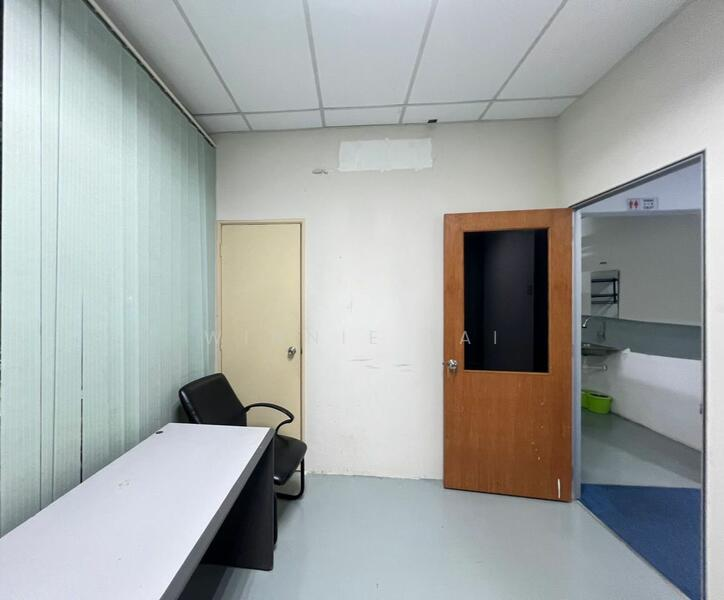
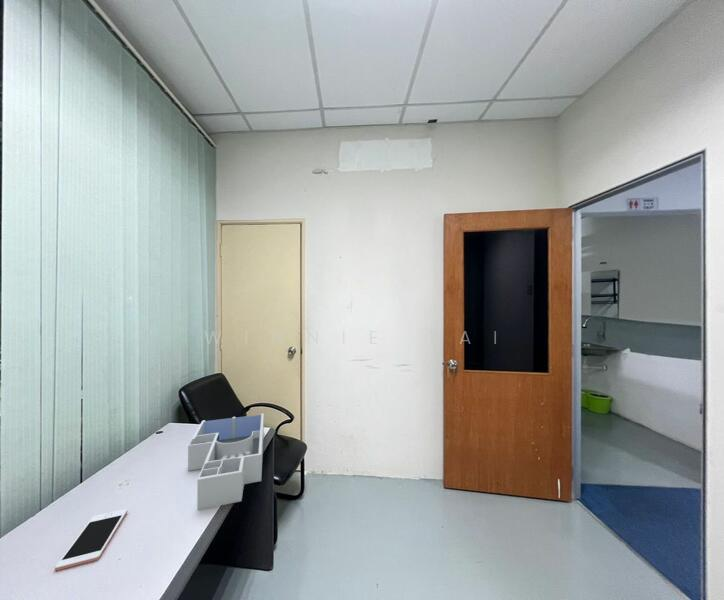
+ cell phone (95, 536)
+ desk organizer (226, 452)
